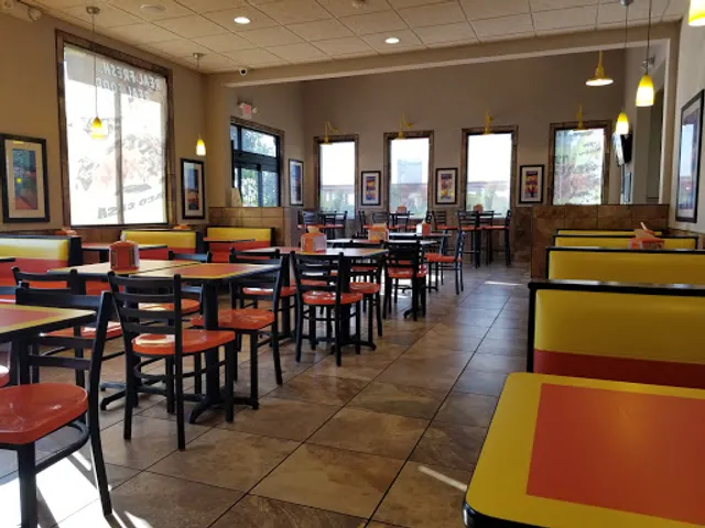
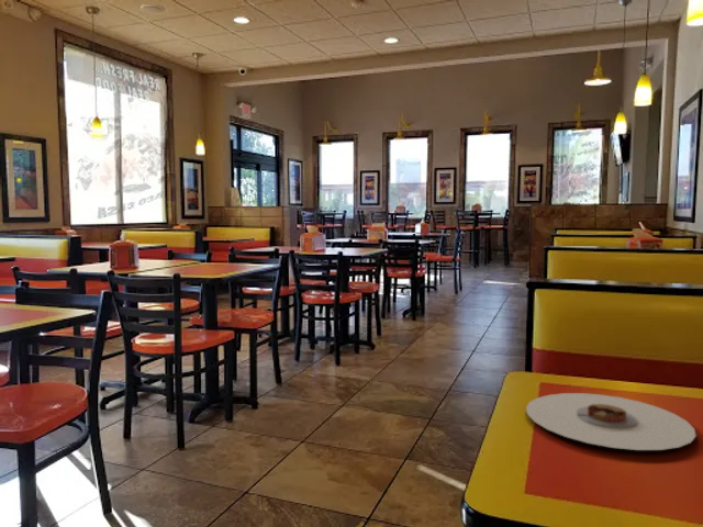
+ plate (605, 413)
